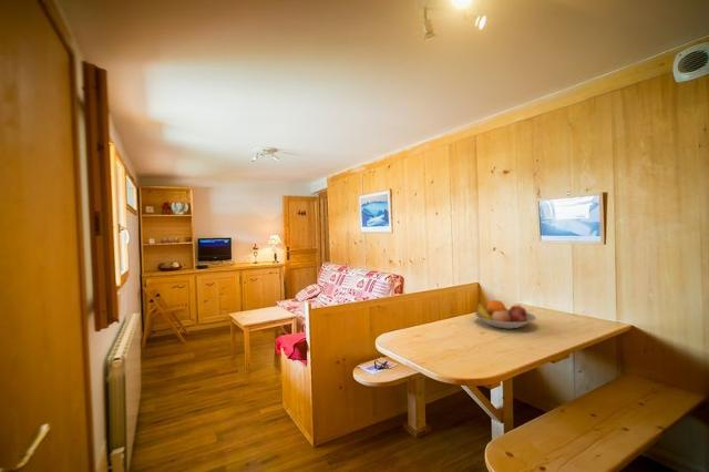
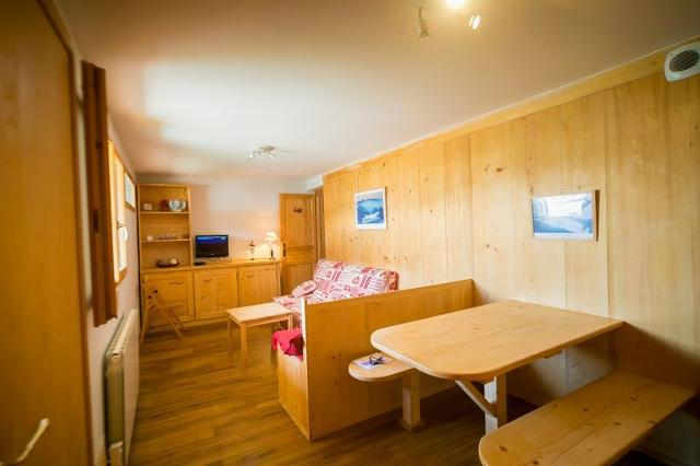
- fruit bowl (504, 312)
